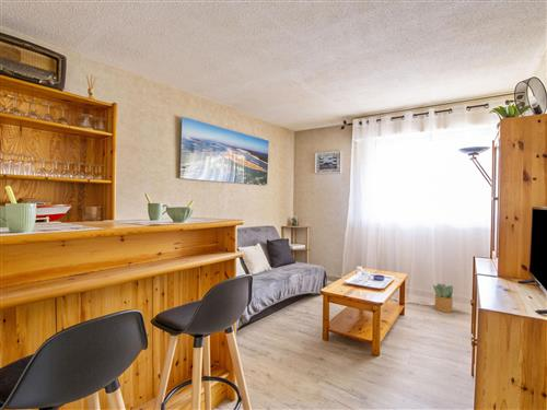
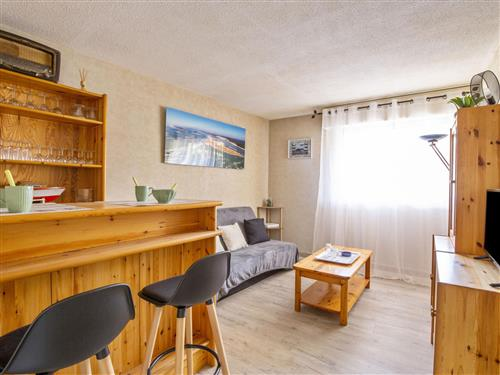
- potted plant (442, 296)
